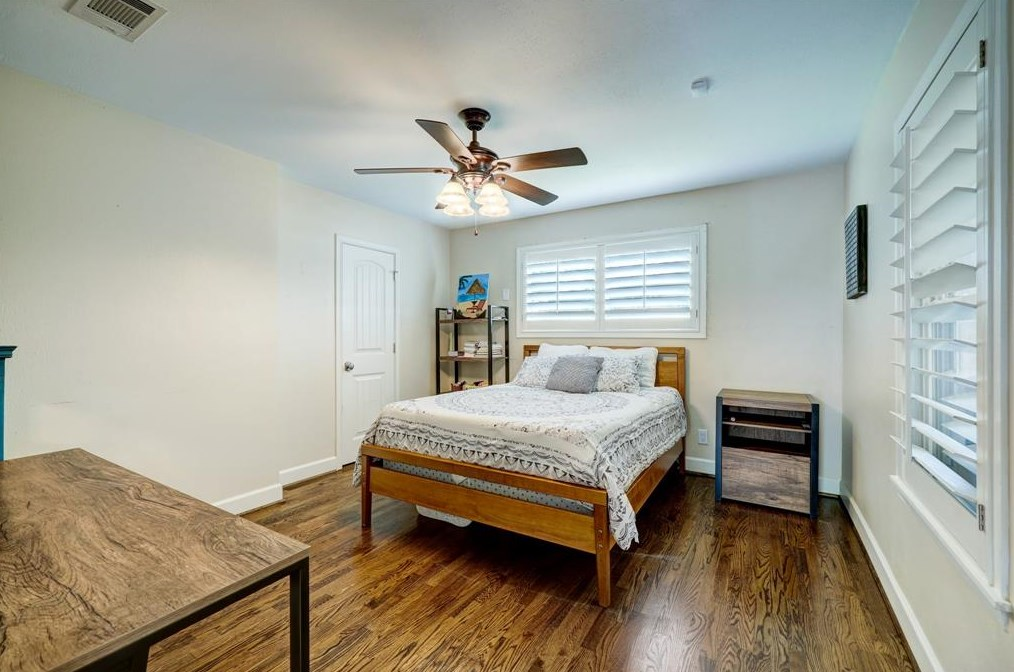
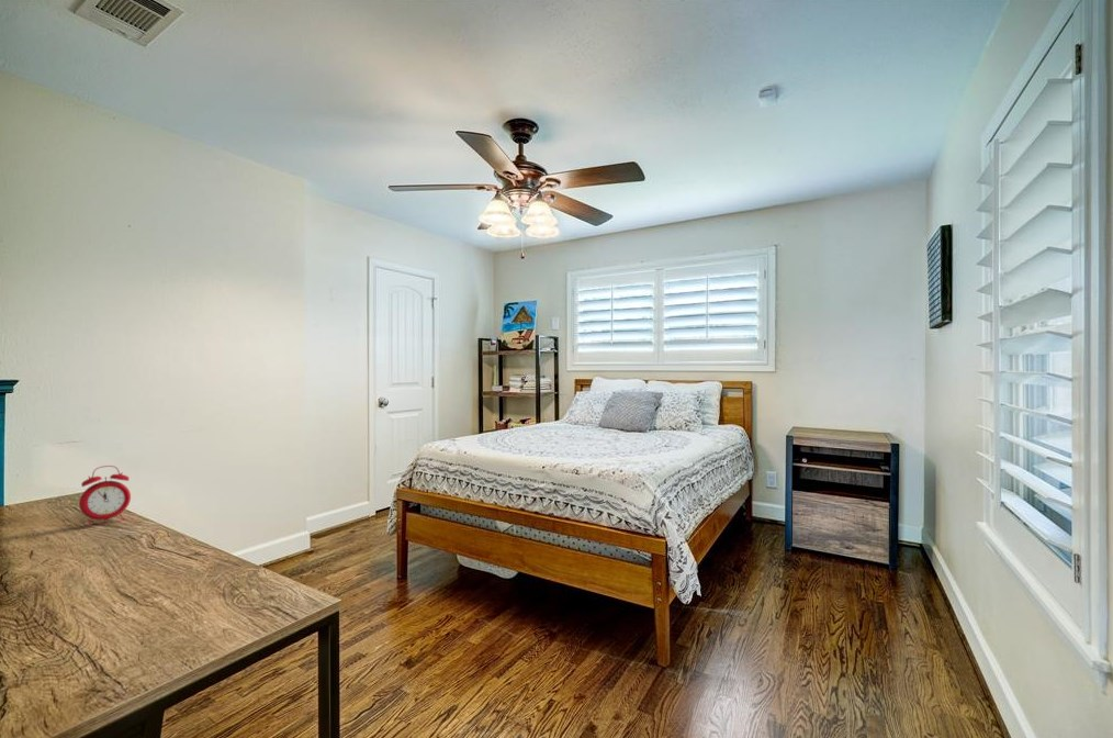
+ alarm clock (105, 493)
